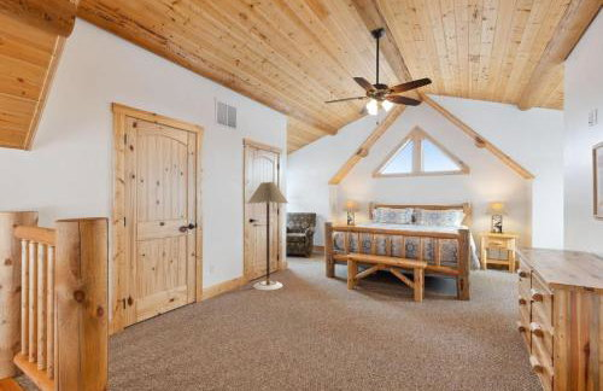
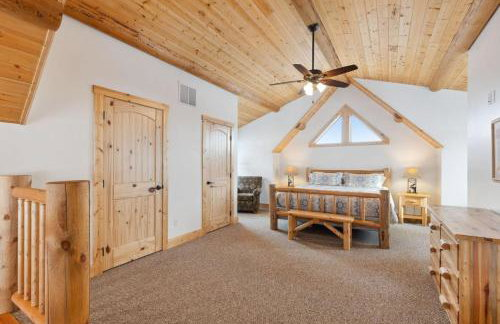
- floor lamp (268, 233)
